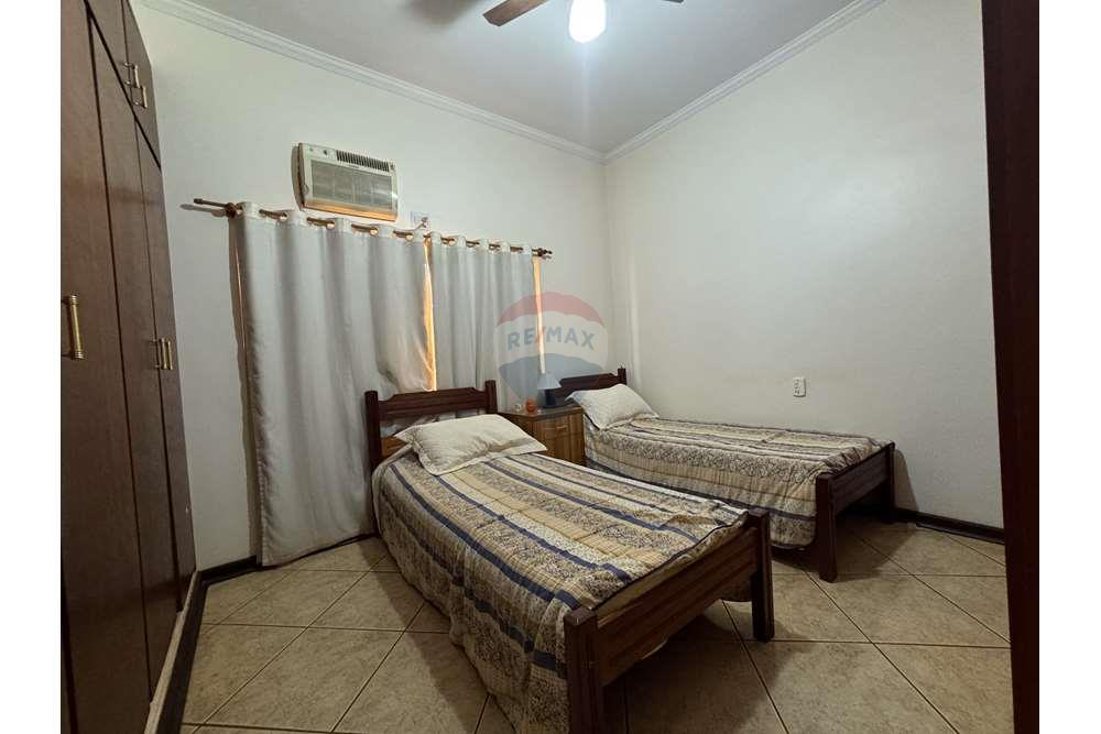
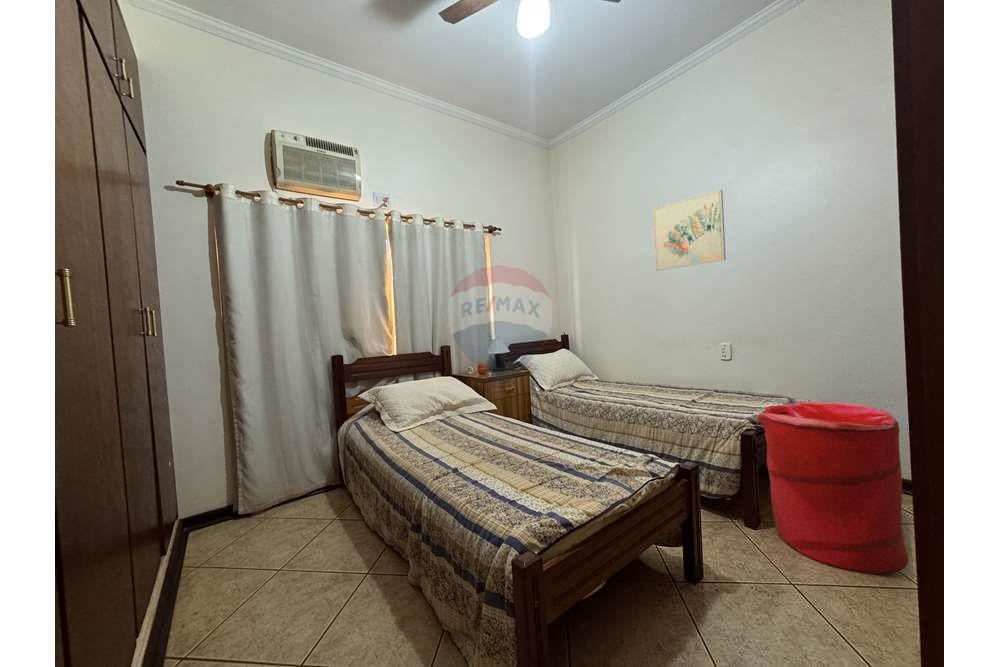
+ wall art (686, 232)
+ laundry hamper (826, 474)
